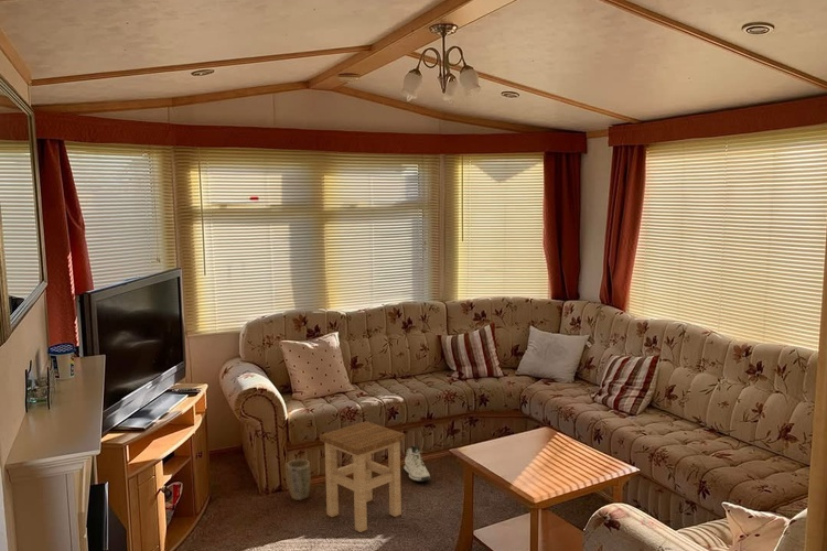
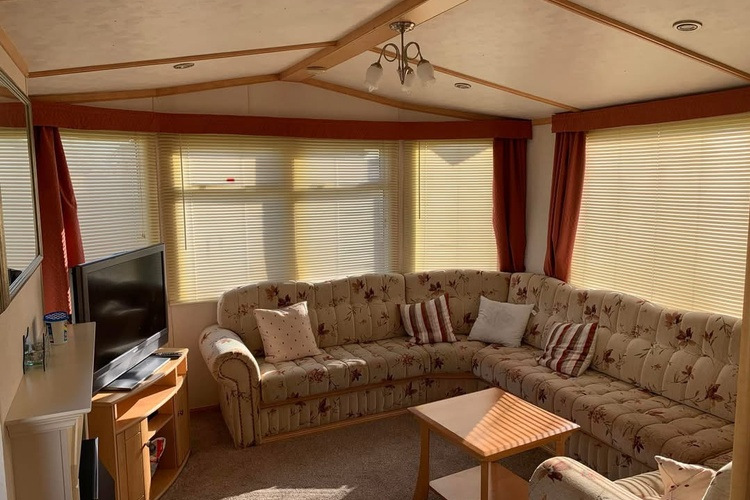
- plant pot (299, 479)
- sneaker (416, 462)
- stool (363, 474)
